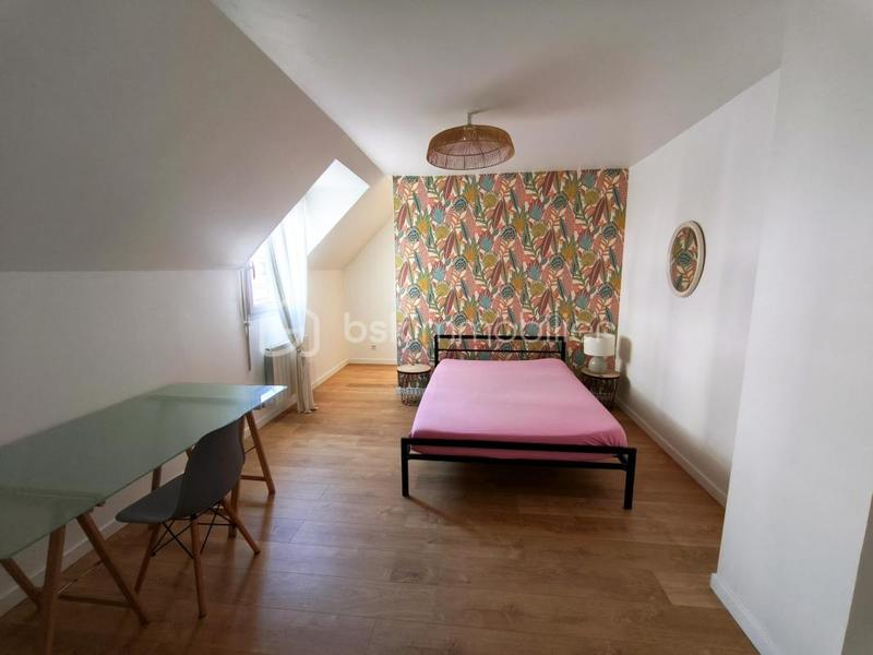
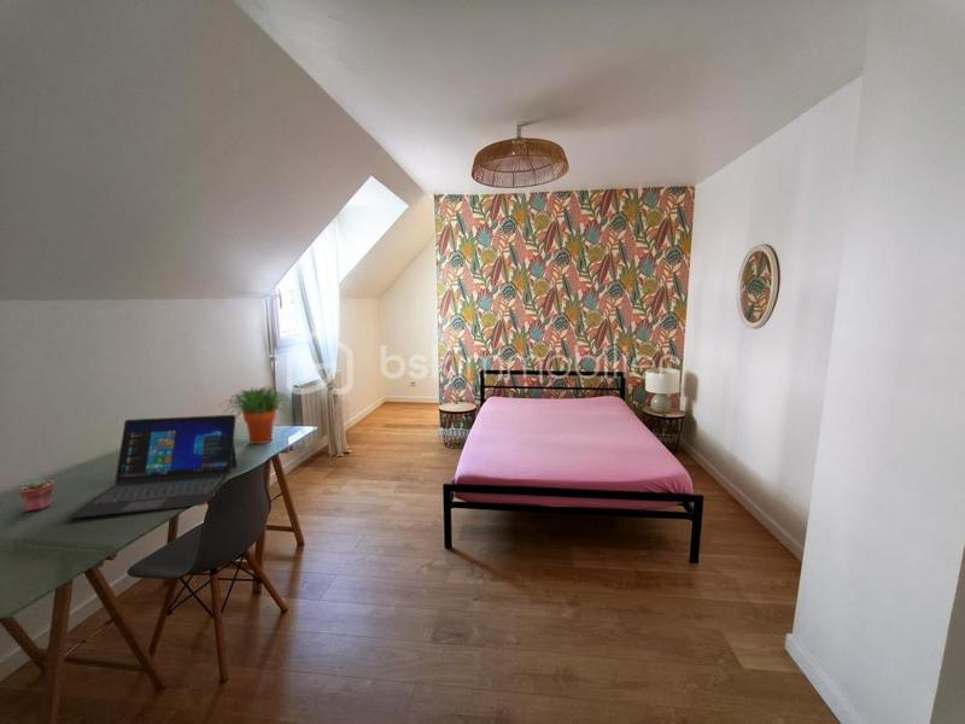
+ laptop (163, 459)
+ potted plant (261, 414)
+ potted succulent (36, 491)
